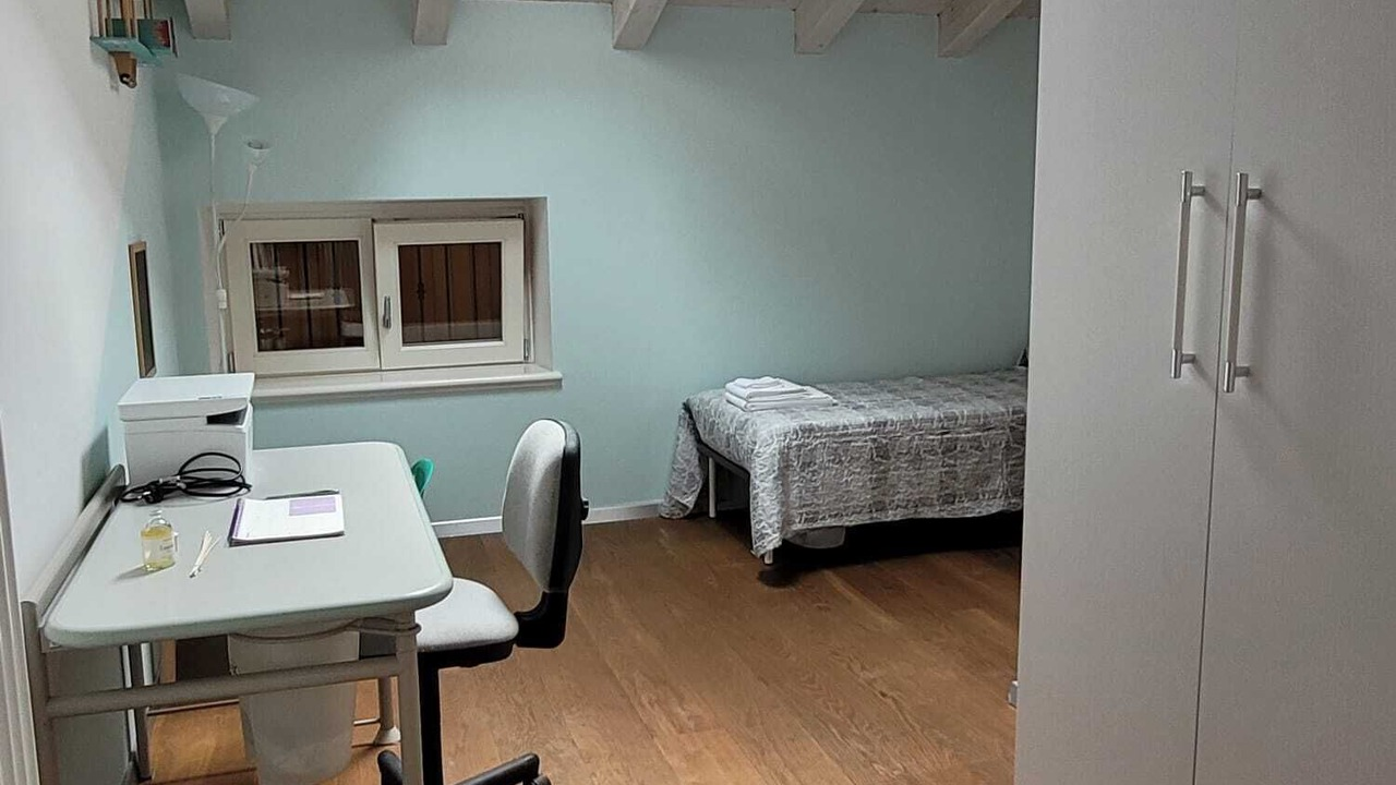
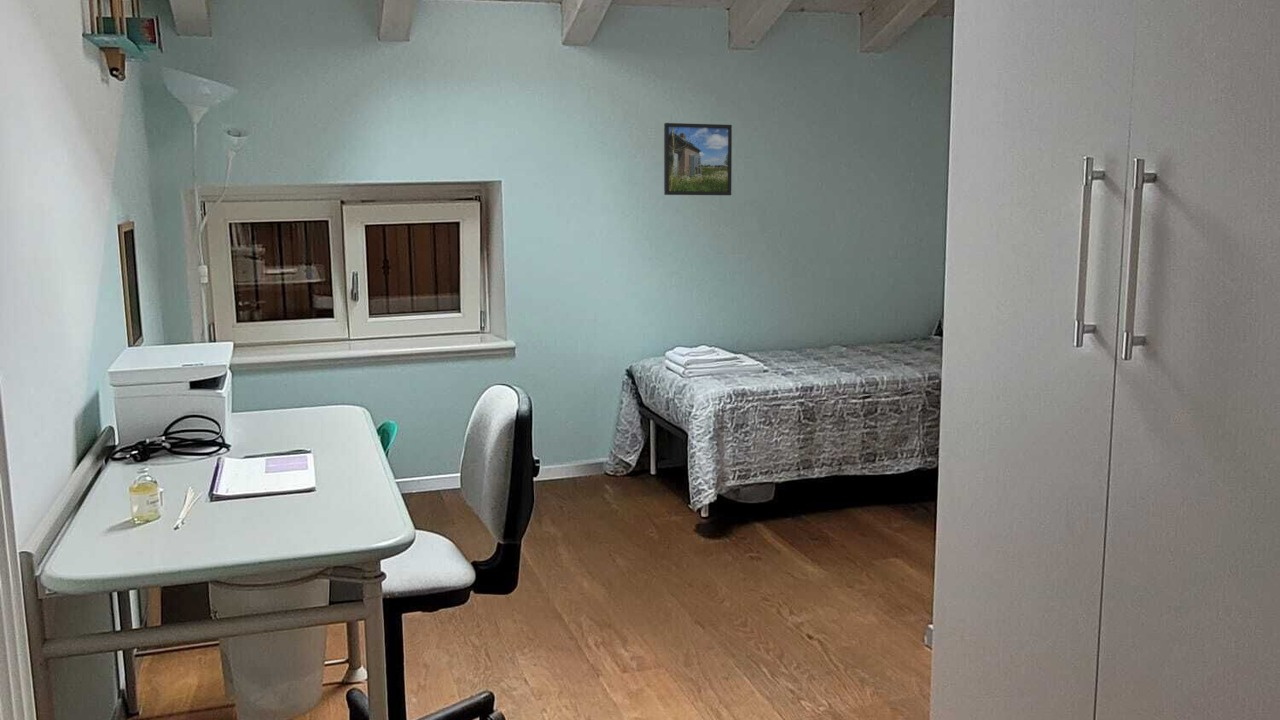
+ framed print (698, 159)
